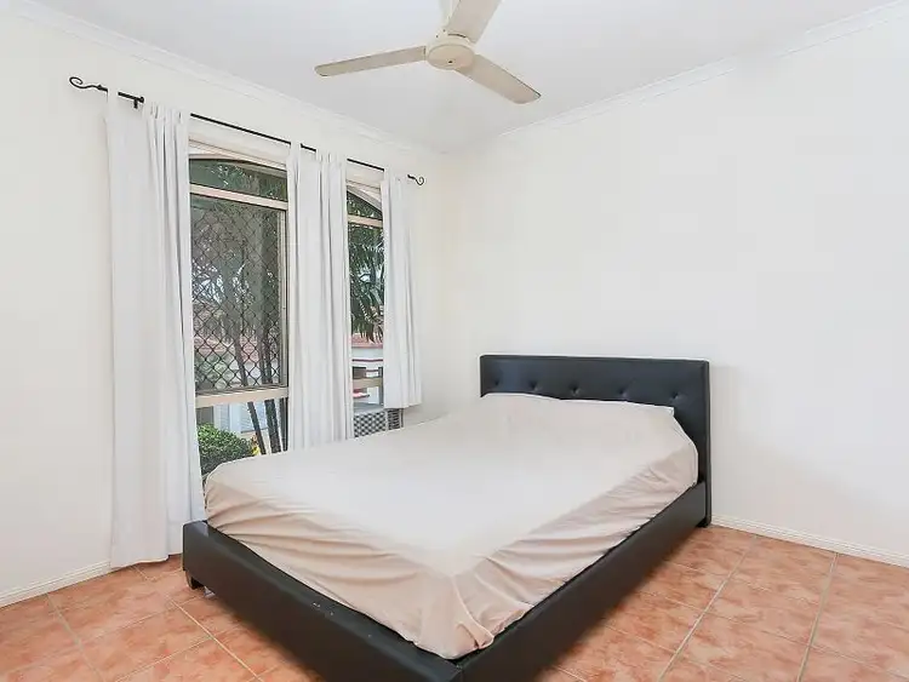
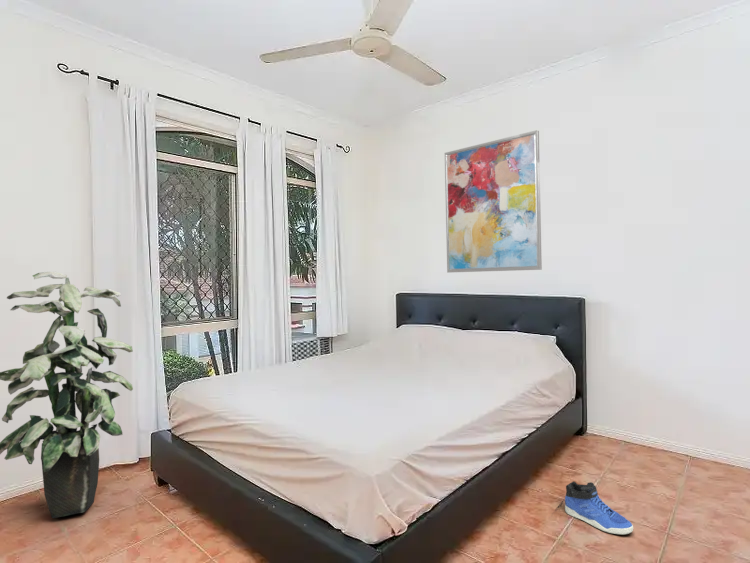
+ sneaker (597, 504)
+ wall art (489, 207)
+ indoor plant (63, 390)
